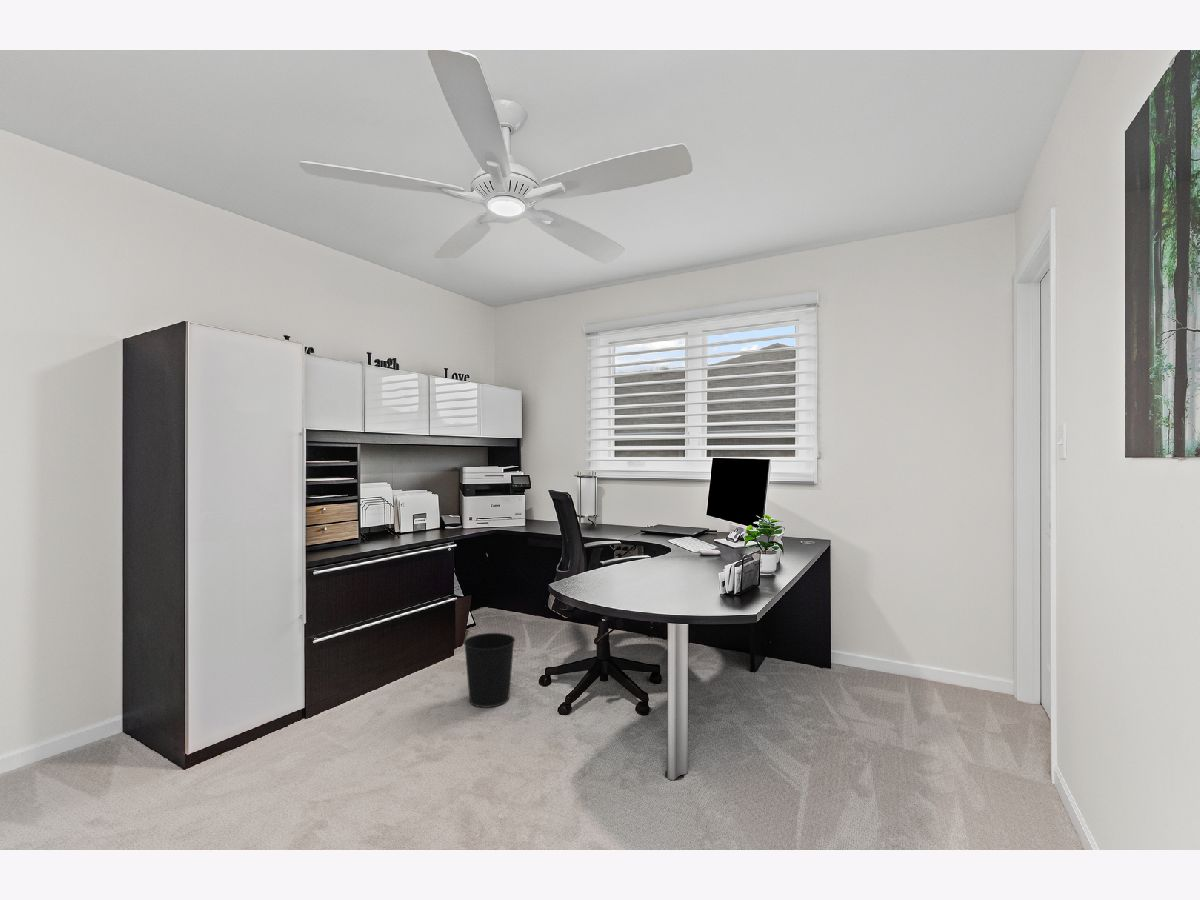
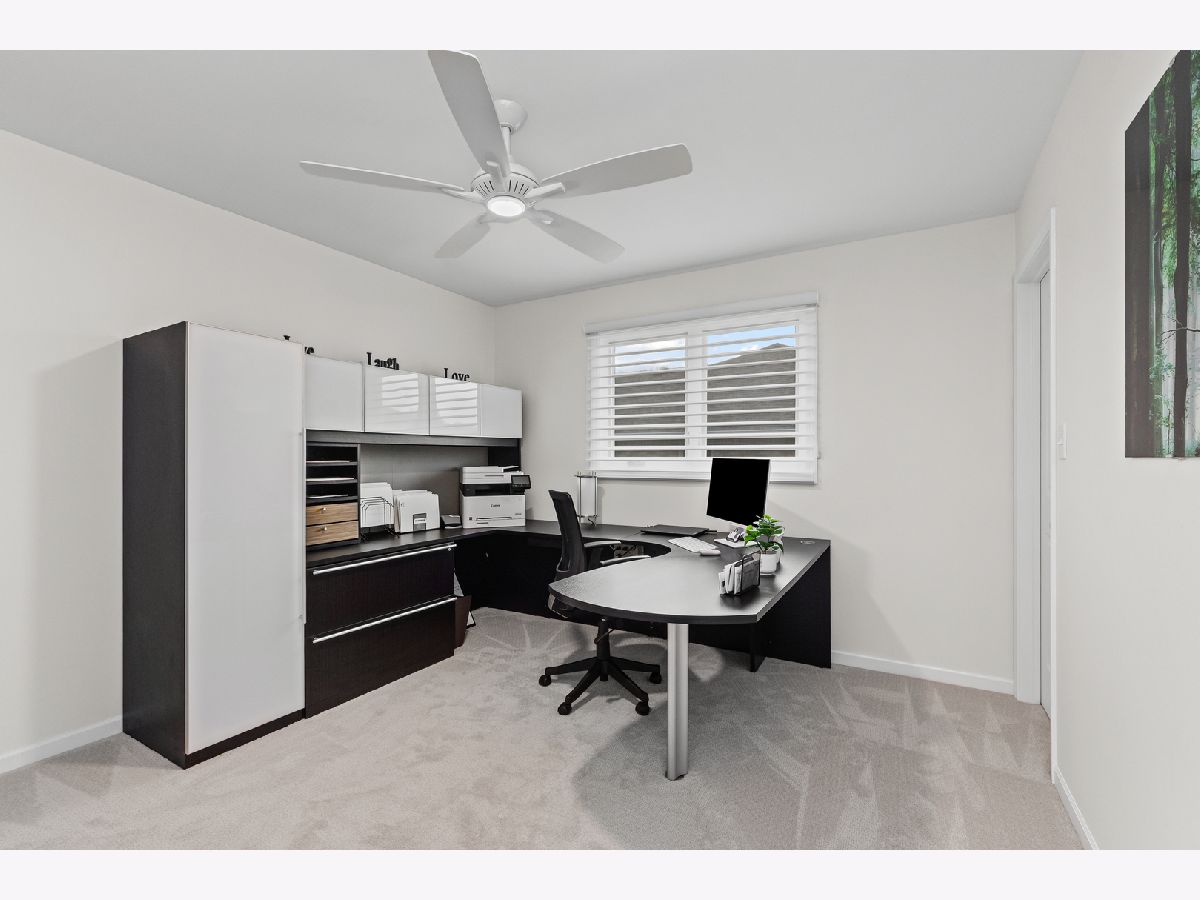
- wastebasket (489, 669)
